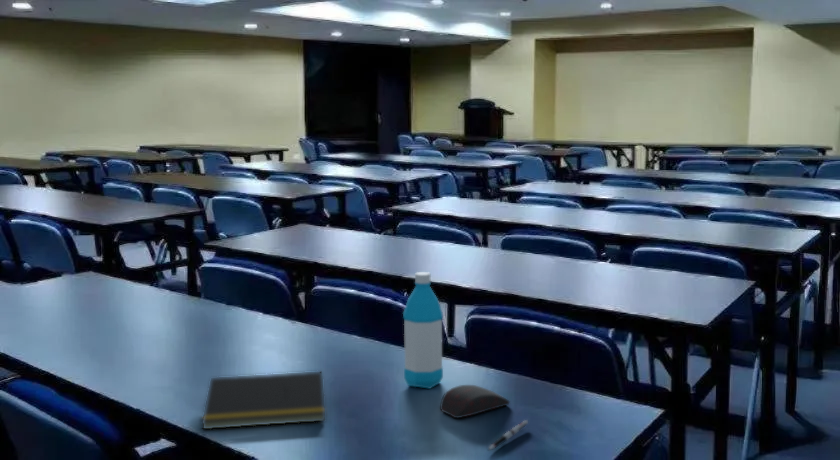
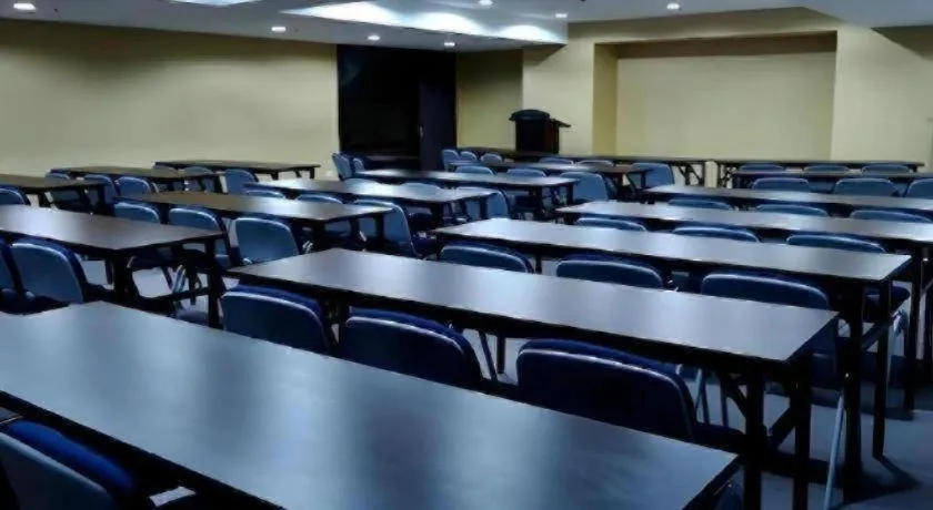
- computer mouse (474, 397)
- pen (508, 435)
- notepad (266, 398)
- water bottle (423, 329)
